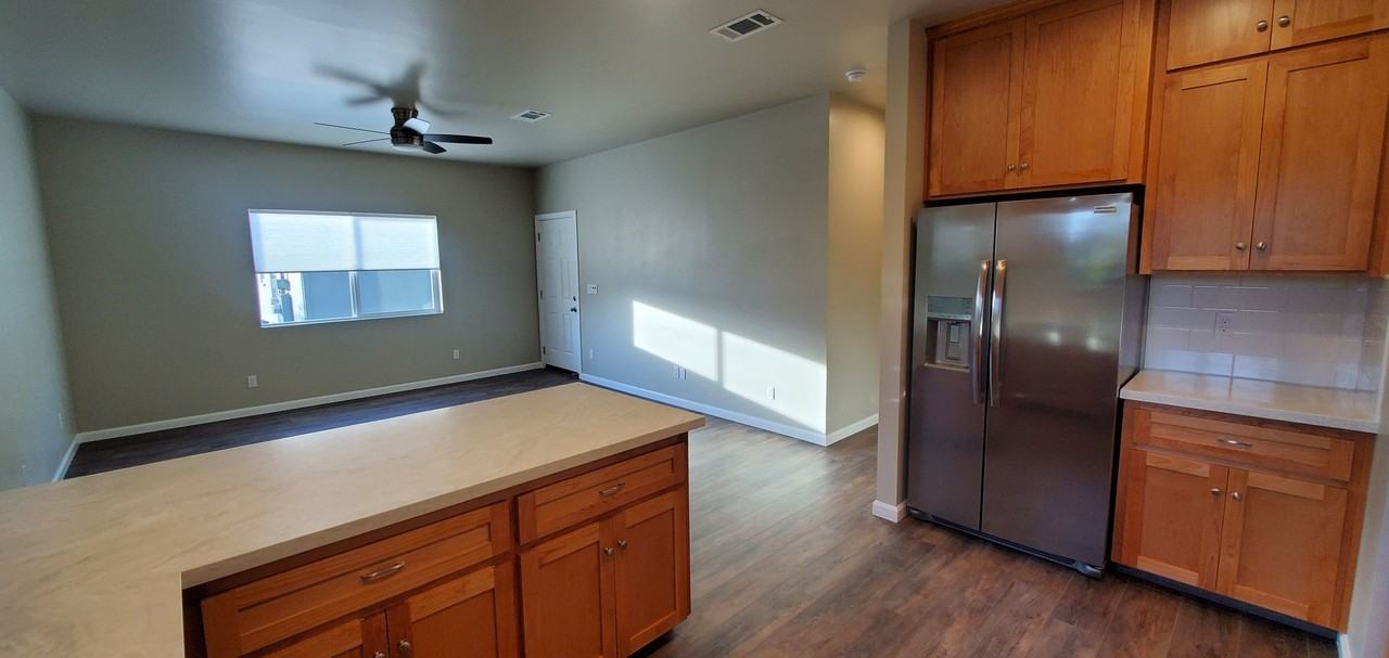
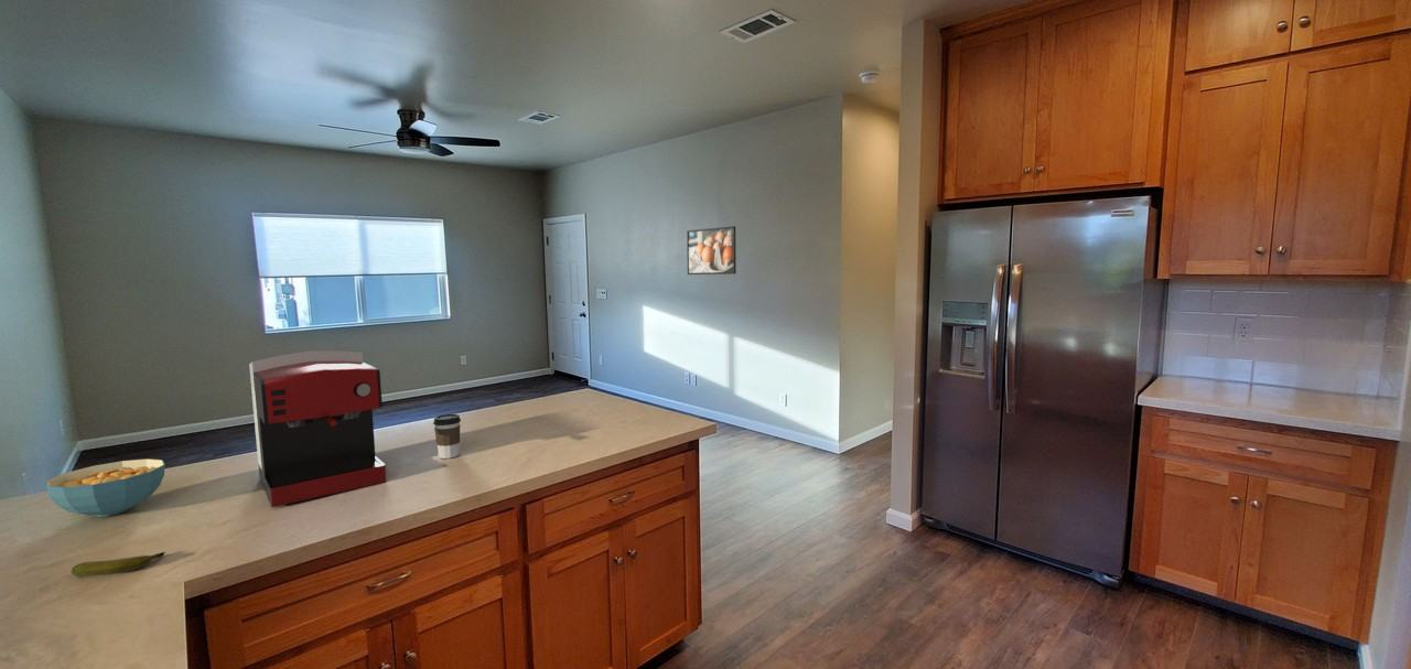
+ coffee maker (320, 419)
+ banana (119, 561)
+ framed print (710, 251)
+ coffee cup (448, 435)
+ cereal bowl (110, 492)
